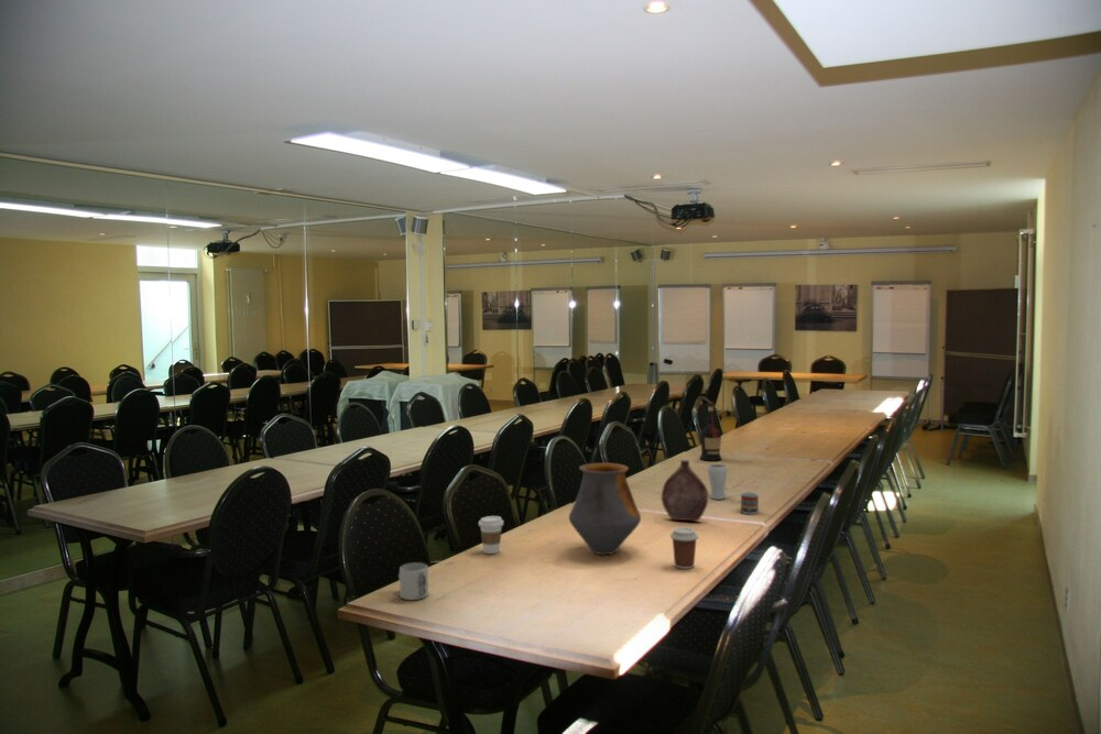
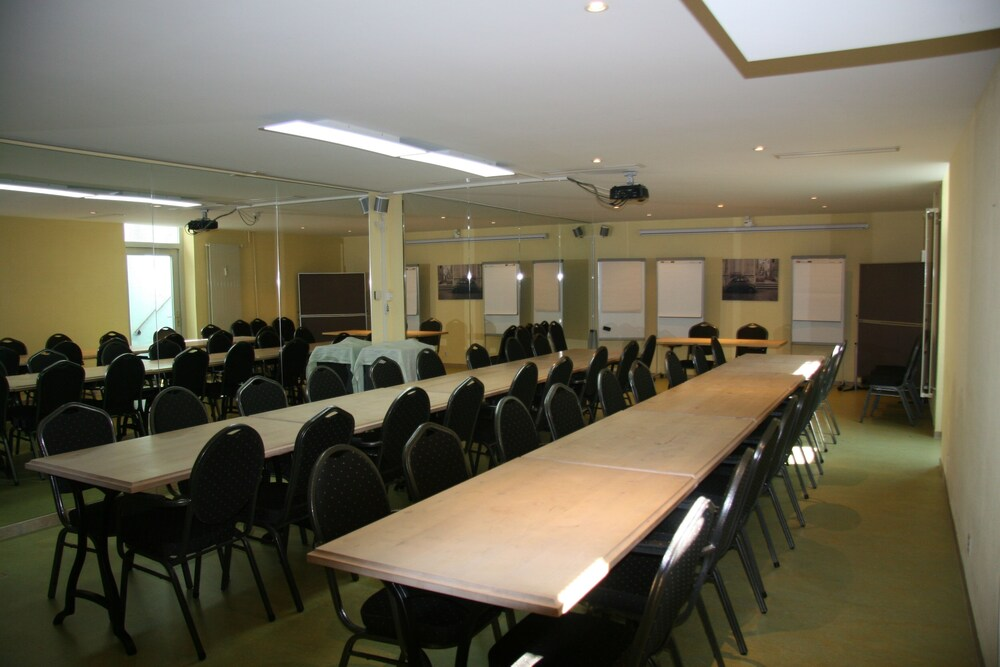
- bottle (684, 490)
- mug (411, 580)
- cup (748, 502)
- vase (604, 510)
- liquor (710, 430)
- coffee cup (491, 535)
- coffee cup (684, 547)
- drinking glass (717, 481)
